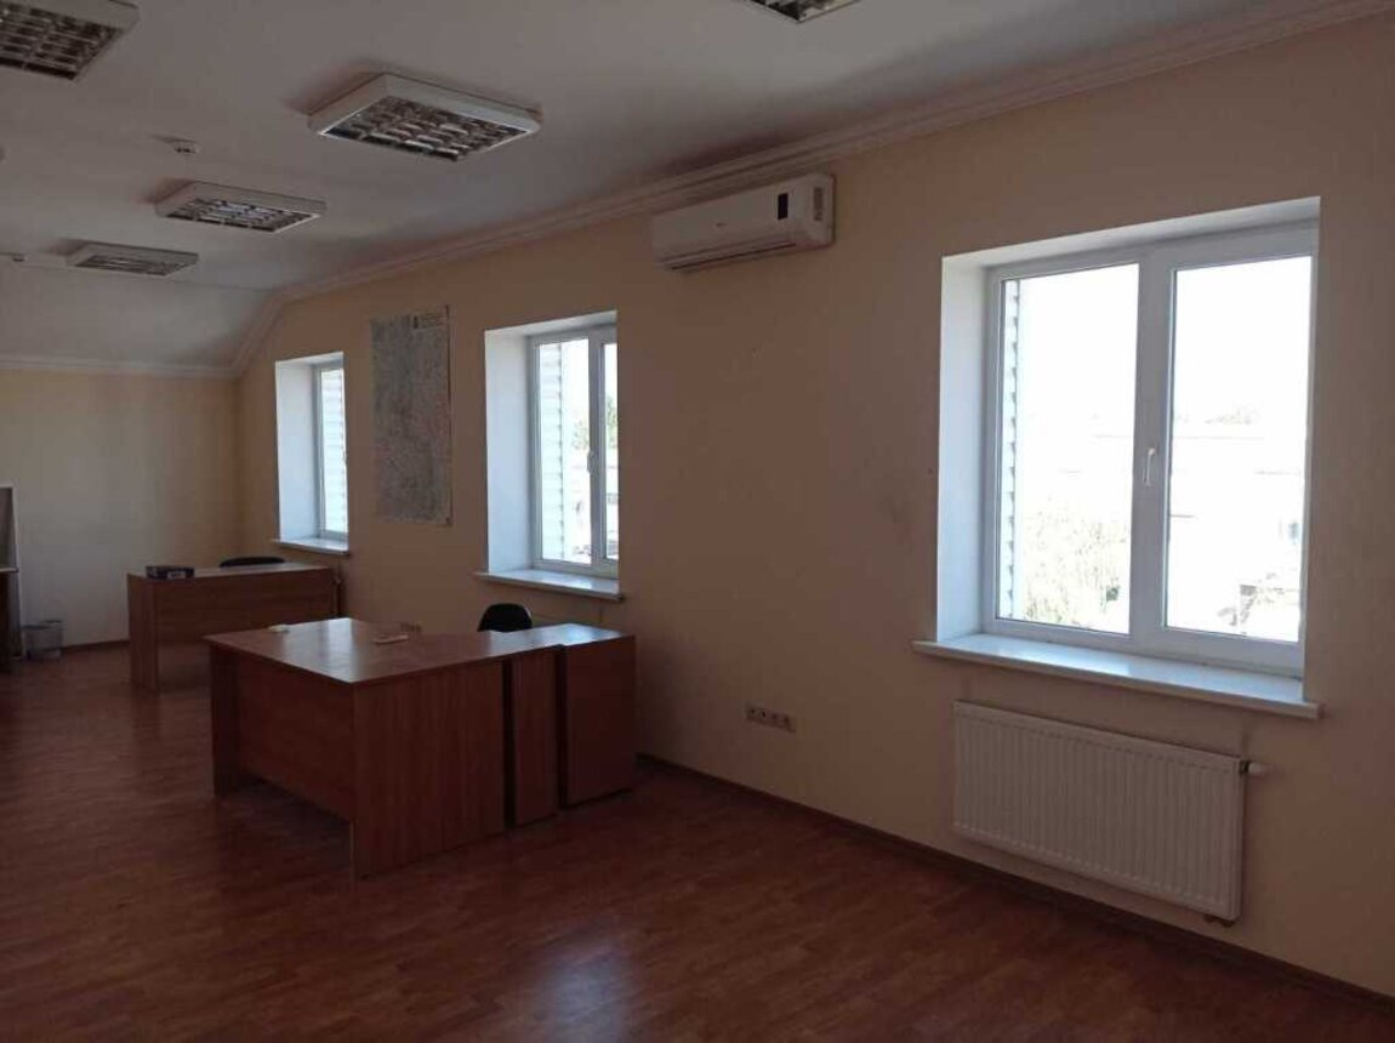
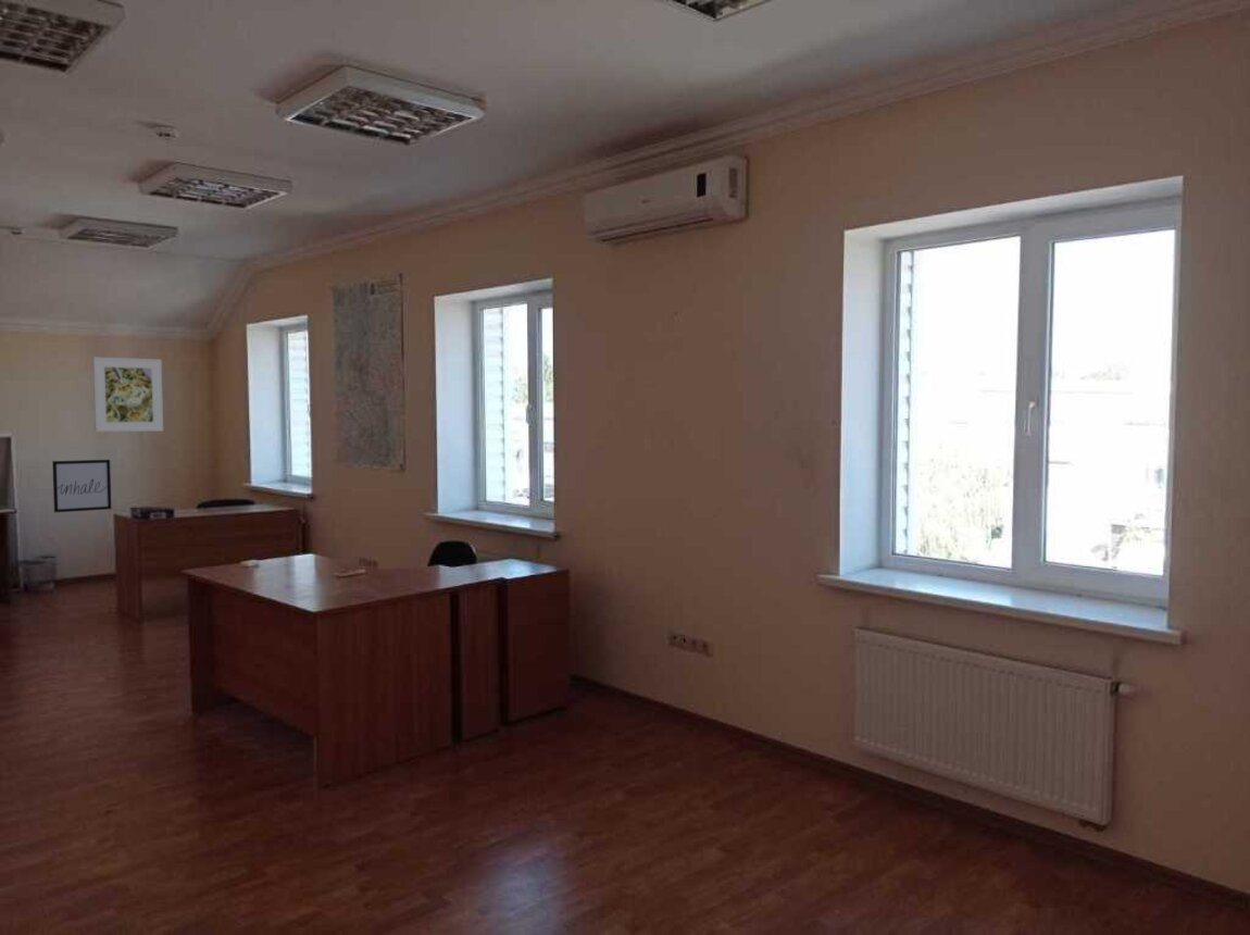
+ wall art (82, 485)
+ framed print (128, 395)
